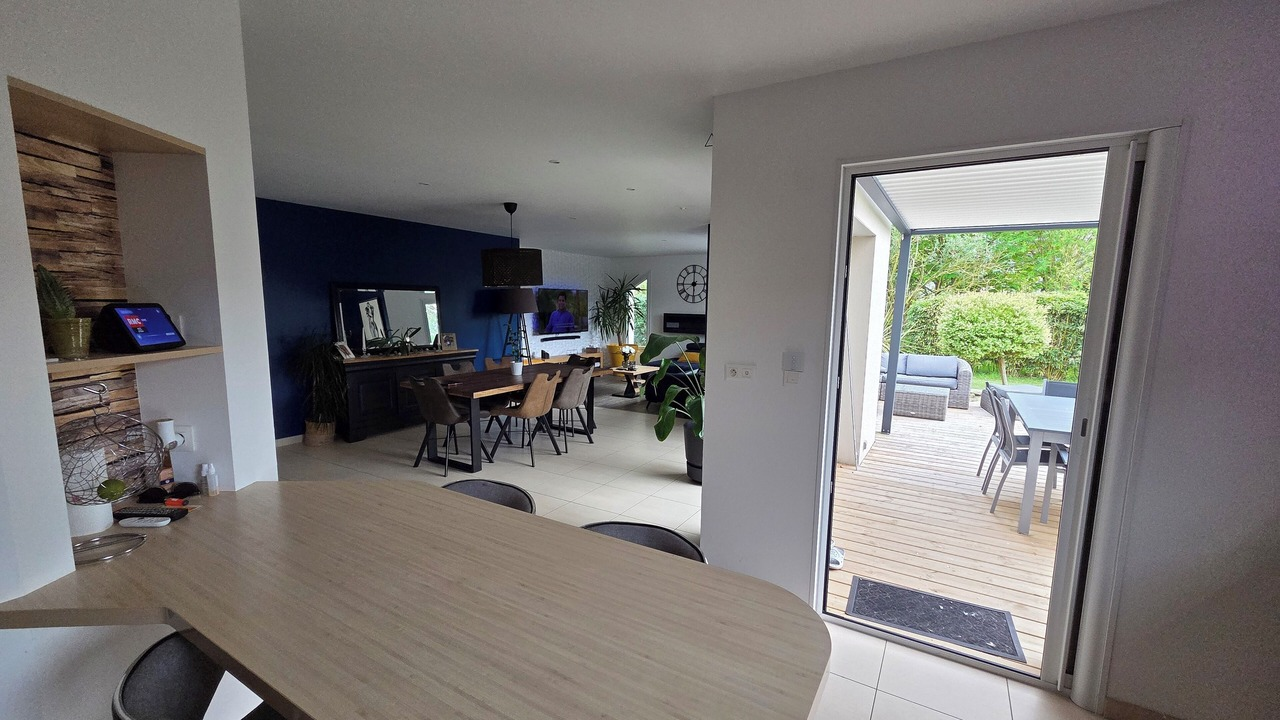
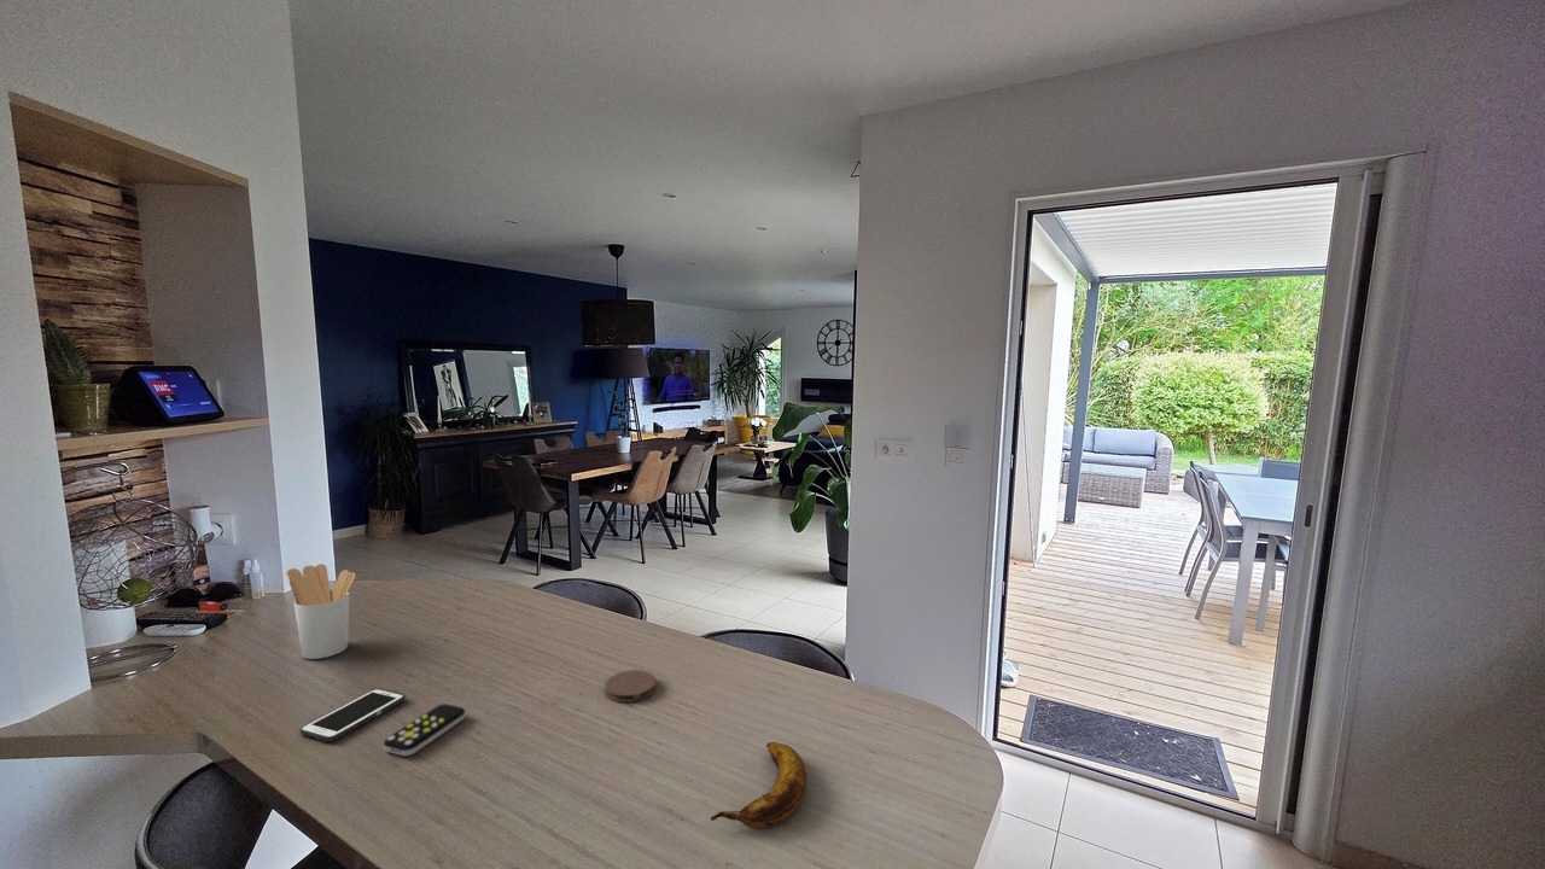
+ utensil holder (317, 607)
+ coaster (630, 684)
+ banana (774, 785)
+ cell phone (355, 713)
+ remote control (426, 728)
